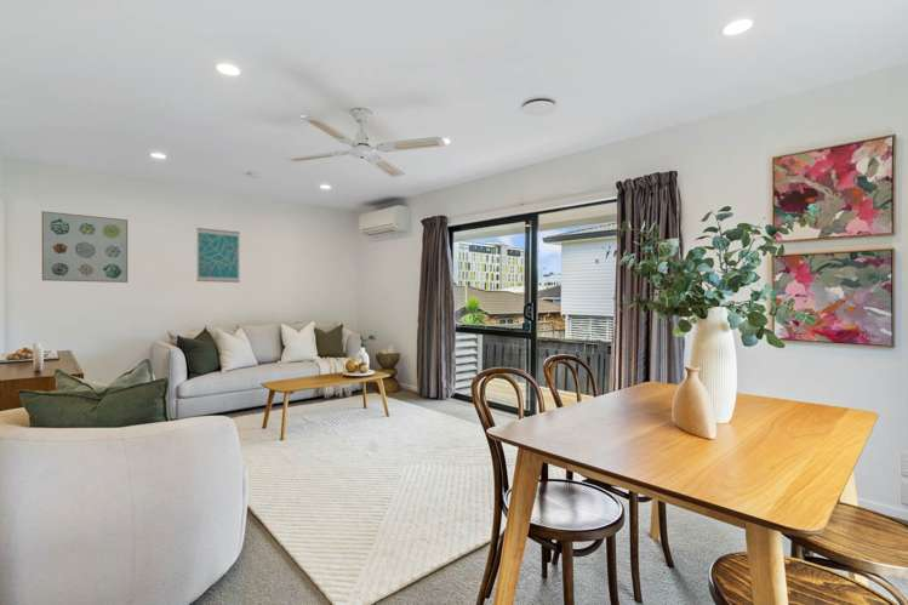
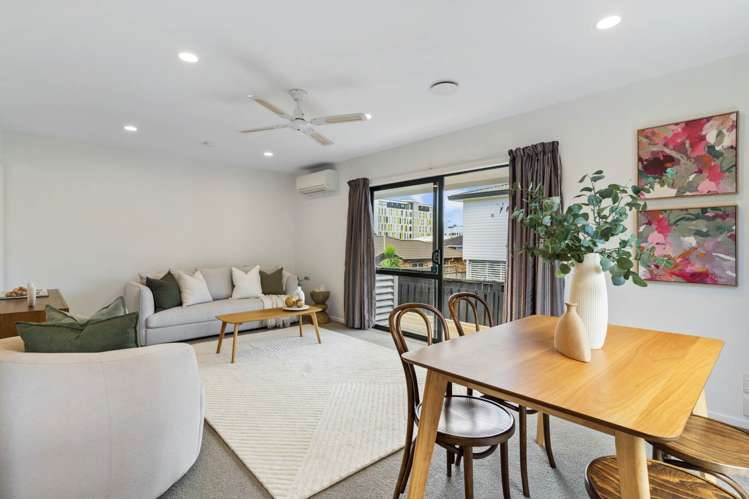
- wall art (86, 249)
- wall art (218, 256)
